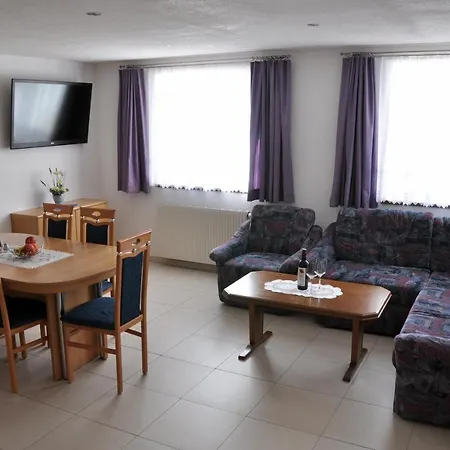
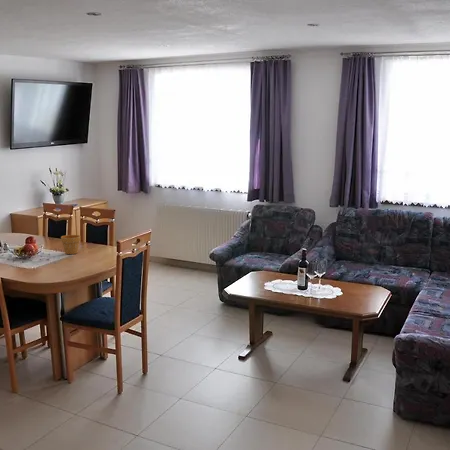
+ flower pot (71, 244)
